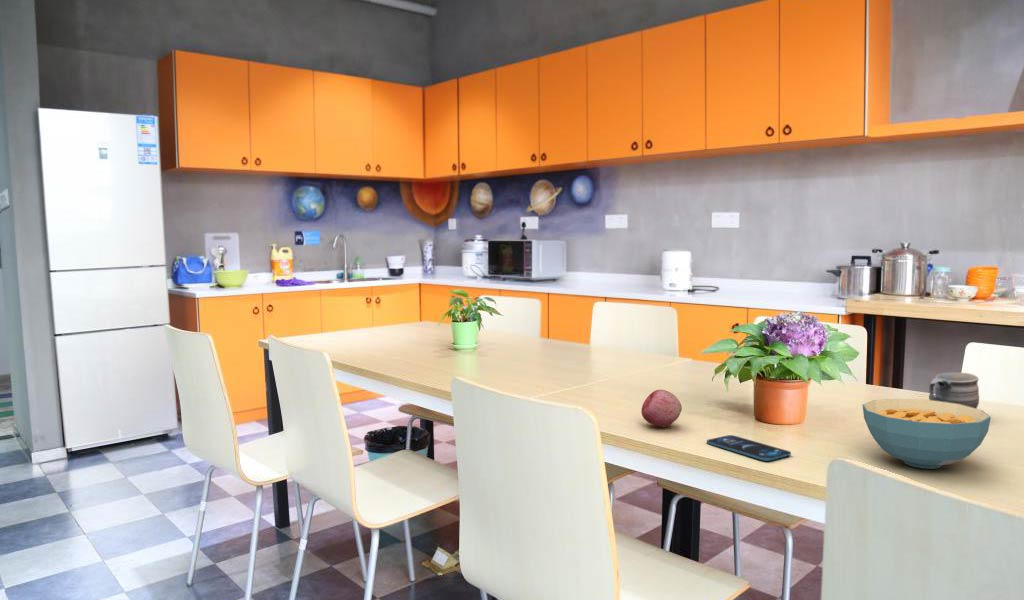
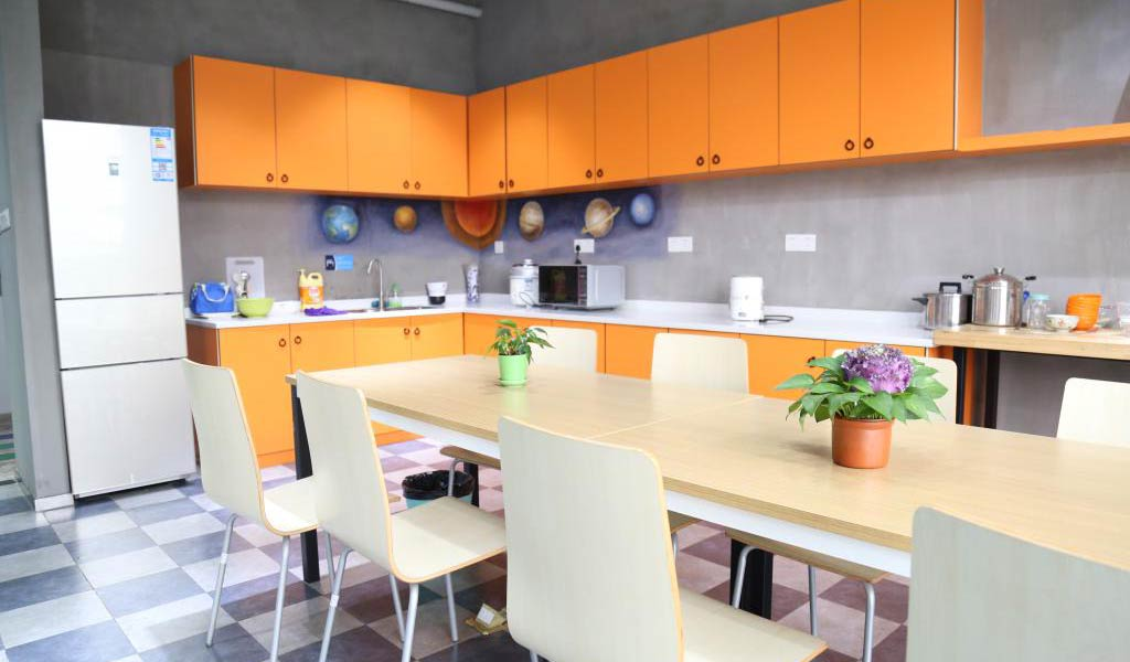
- fruit (661, 408)
- cereal bowl (923, 437)
- mug (953, 396)
- smartphone (747, 447)
